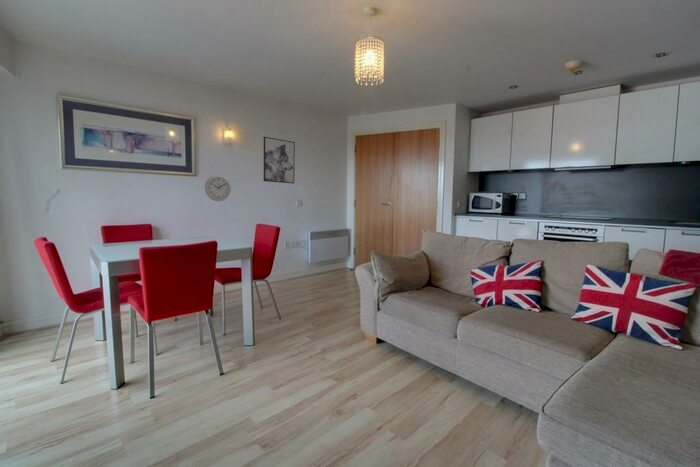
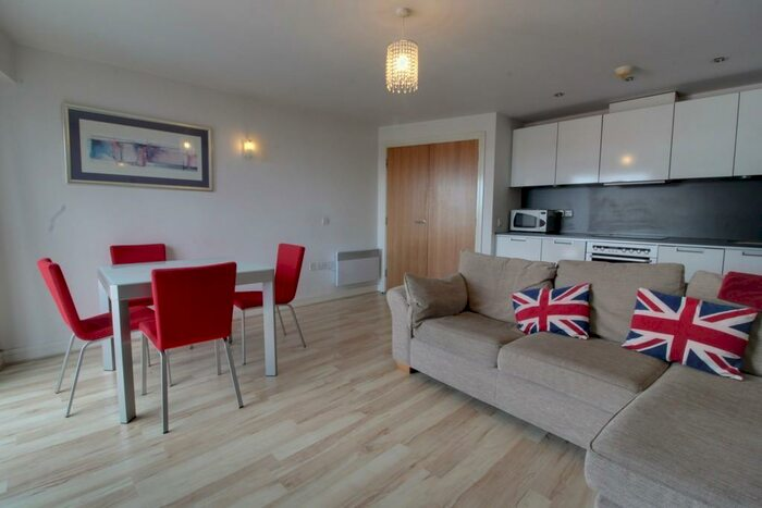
- wall clock (218, 188)
- wall art (279, 161)
